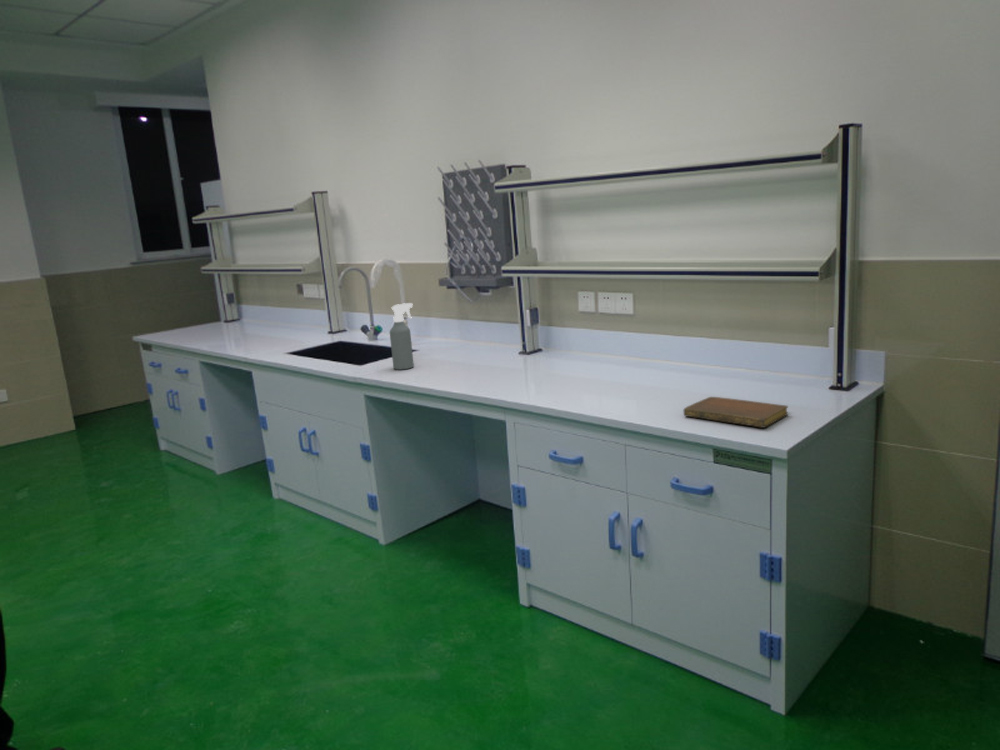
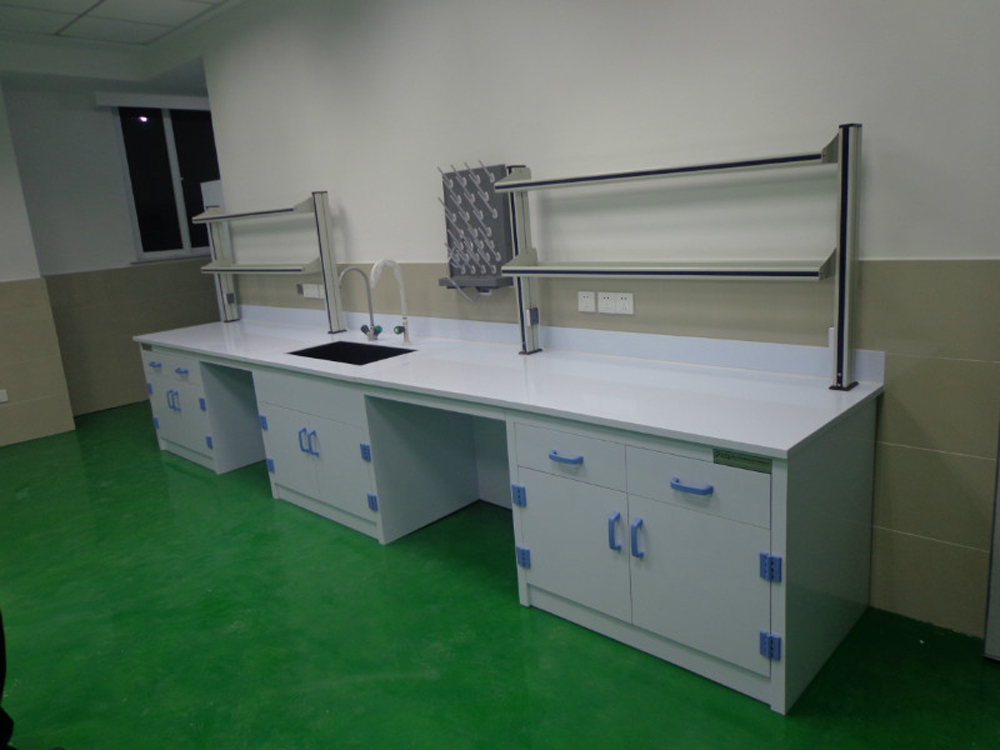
- notebook (735, 411)
- spray bottle (403, 336)
